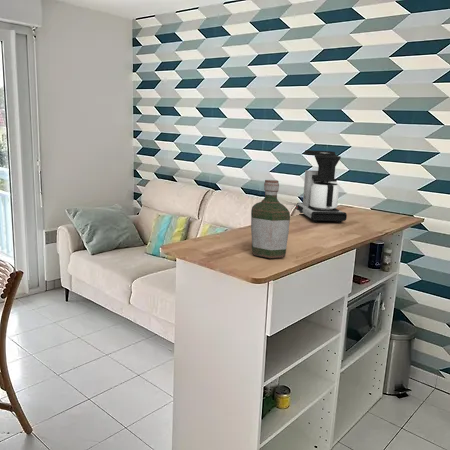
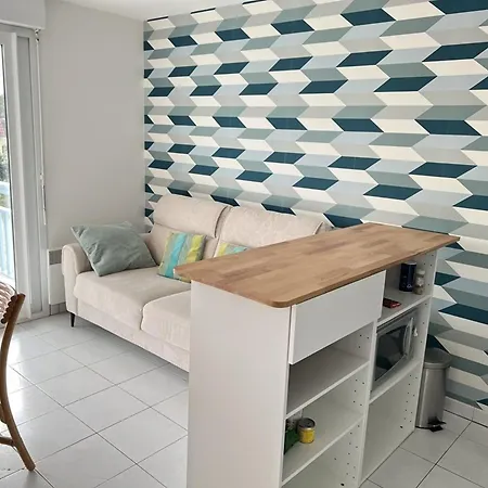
- bottle (269, 218)
- coffee maker (322, 185)
